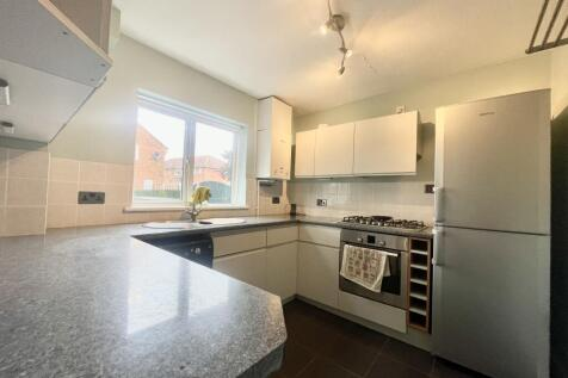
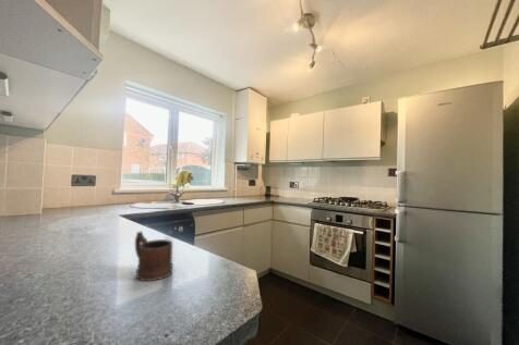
+ mug (150, 252)
